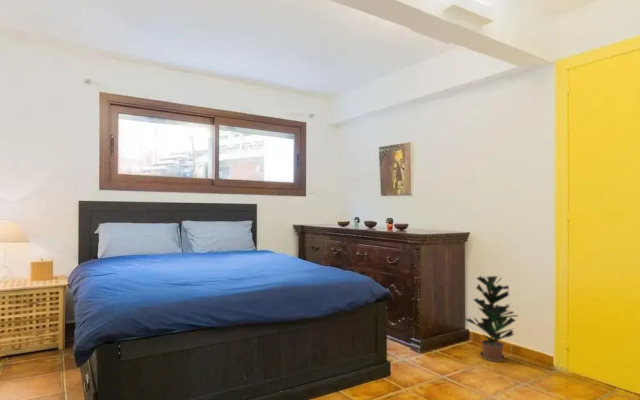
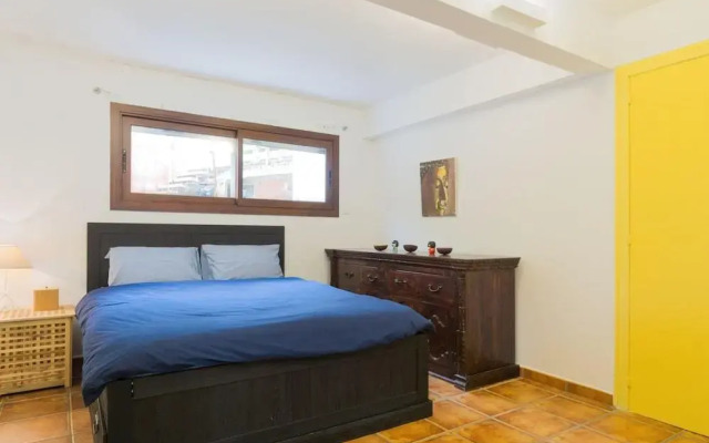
- potted plant (494, 316)
